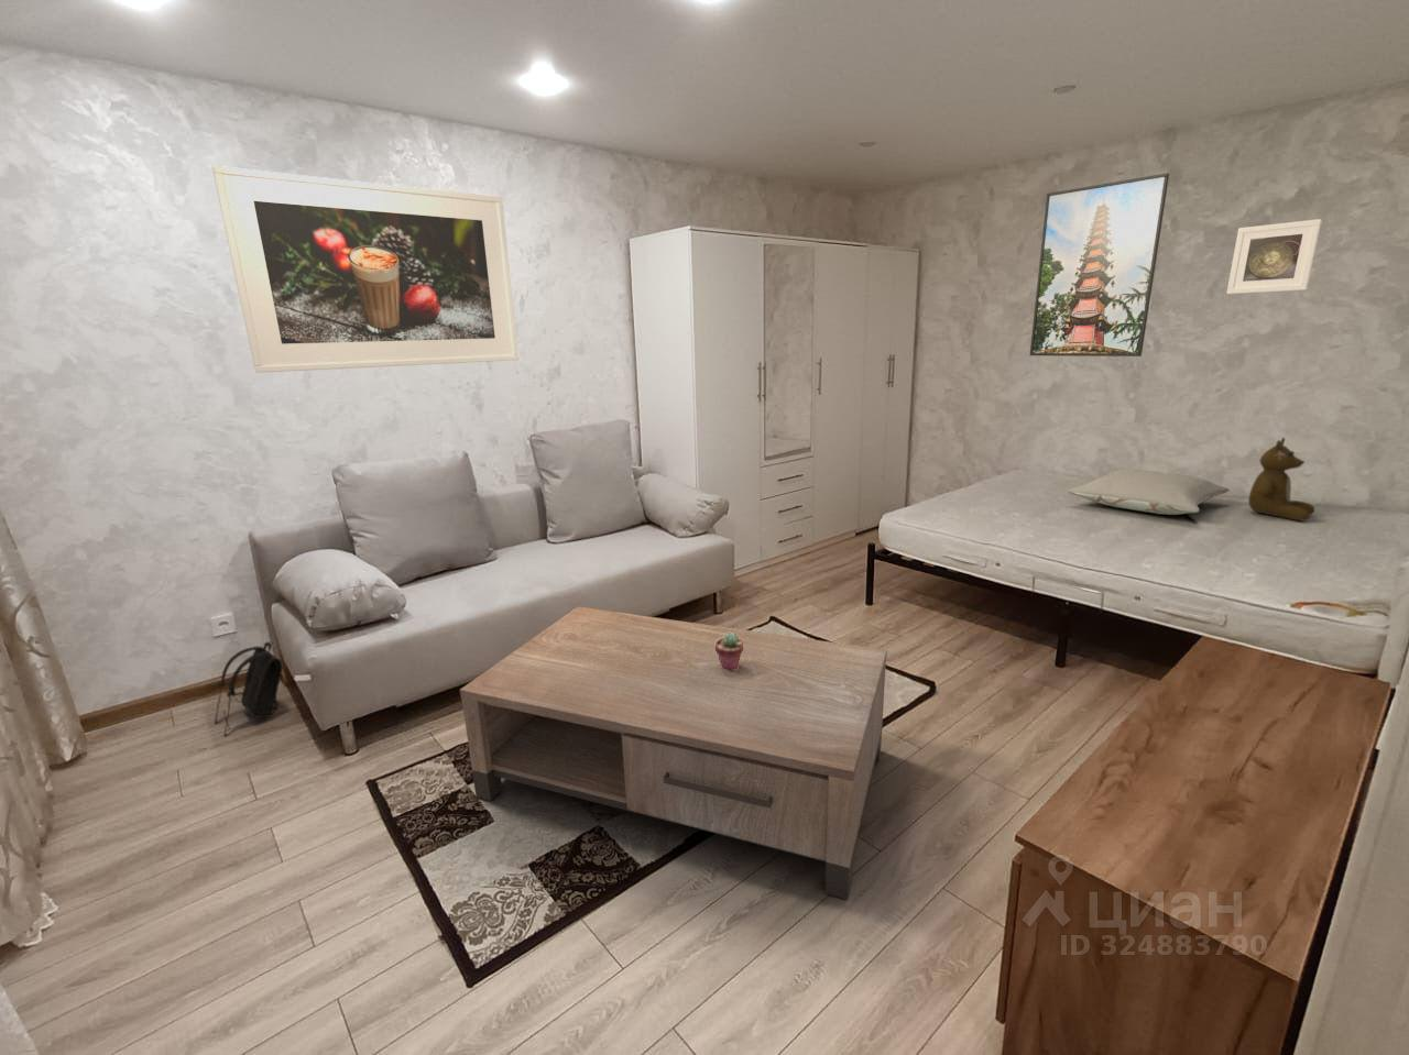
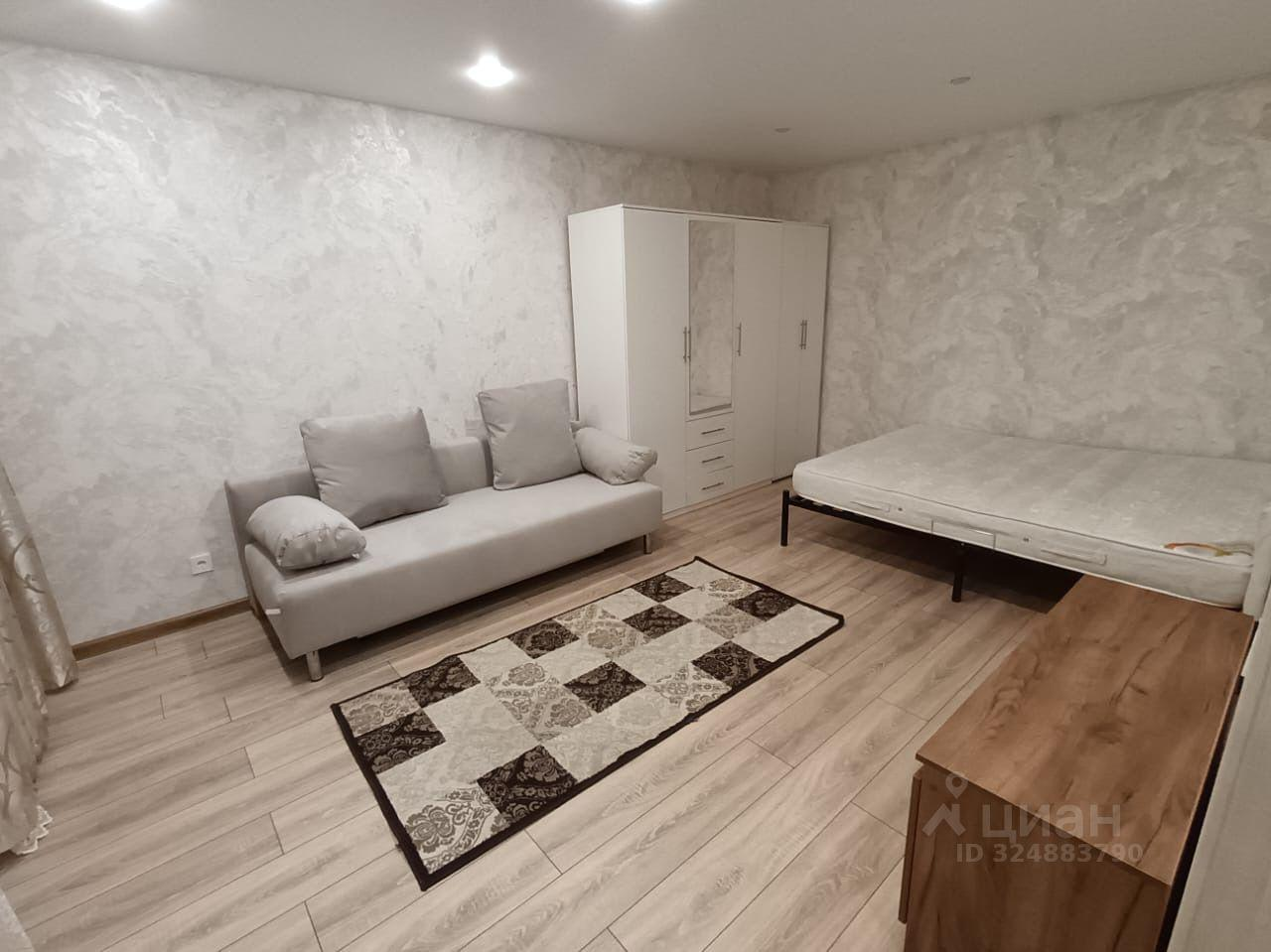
- coffee table (684, 721)
- potted succulent (728, 649)
- backpack (244, 684)
- pillow (1147, 491)
- teddy bear (1286, 478)
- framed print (1272, 257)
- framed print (1093, 273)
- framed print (388, 277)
